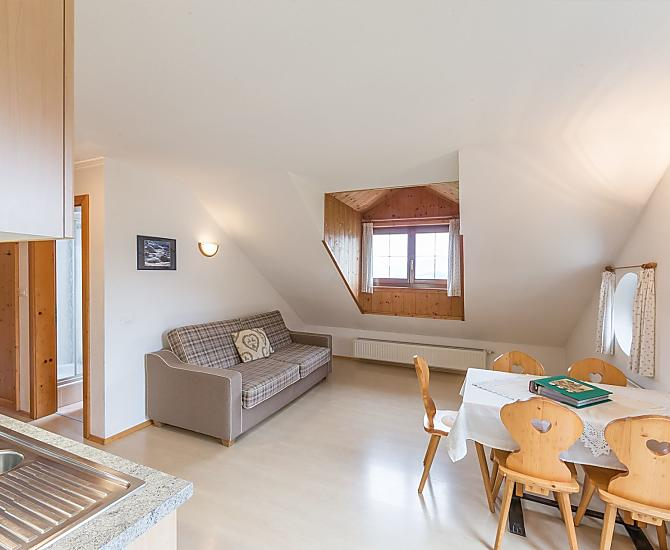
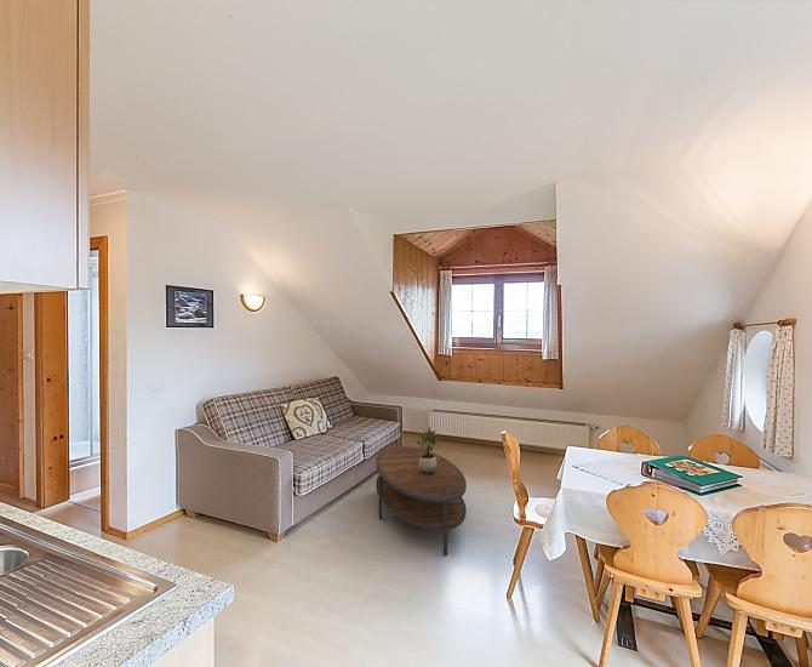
+ potted plant (425, 449)
+ coffee table (417, 491)
